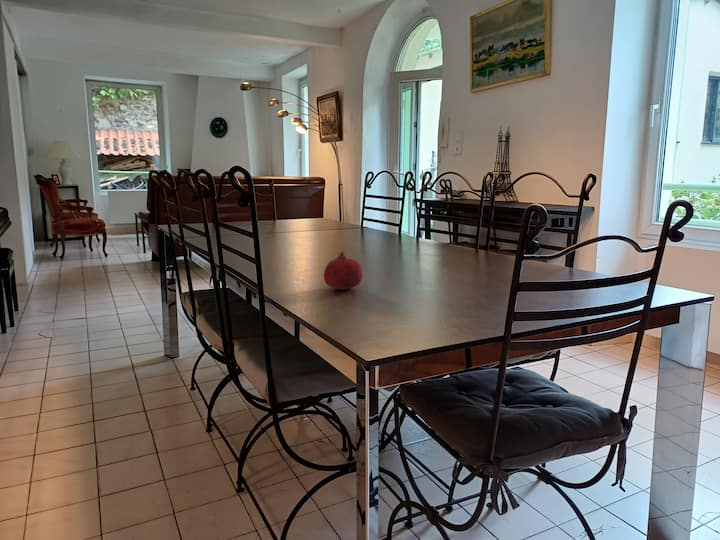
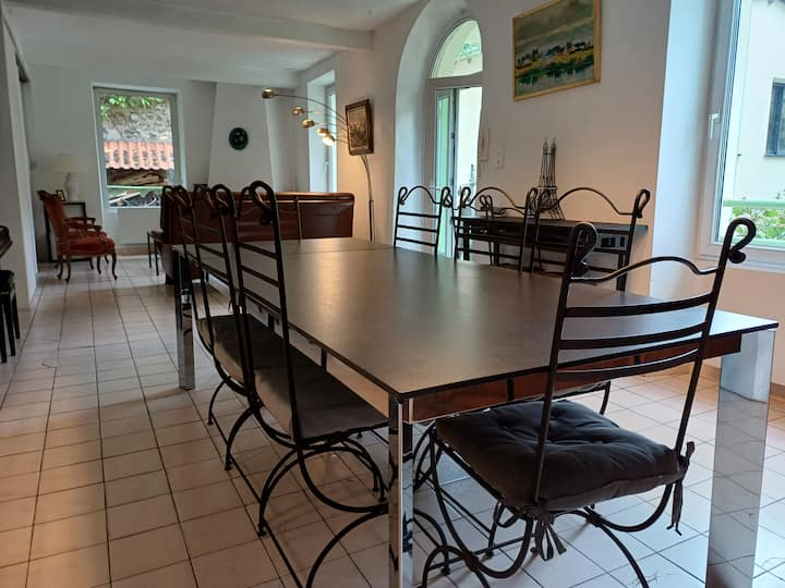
- fruit (343, 270)
